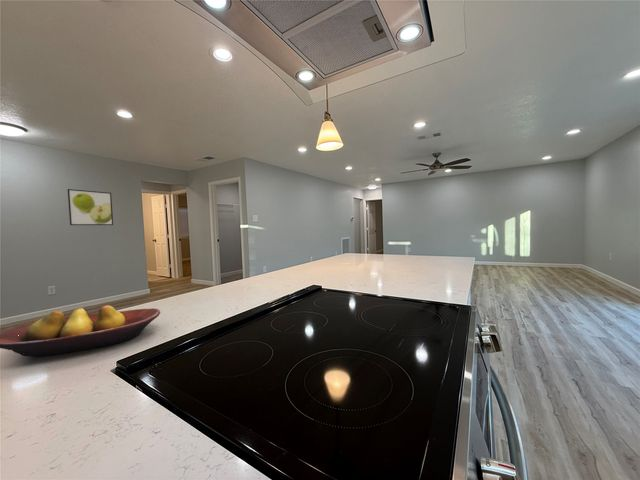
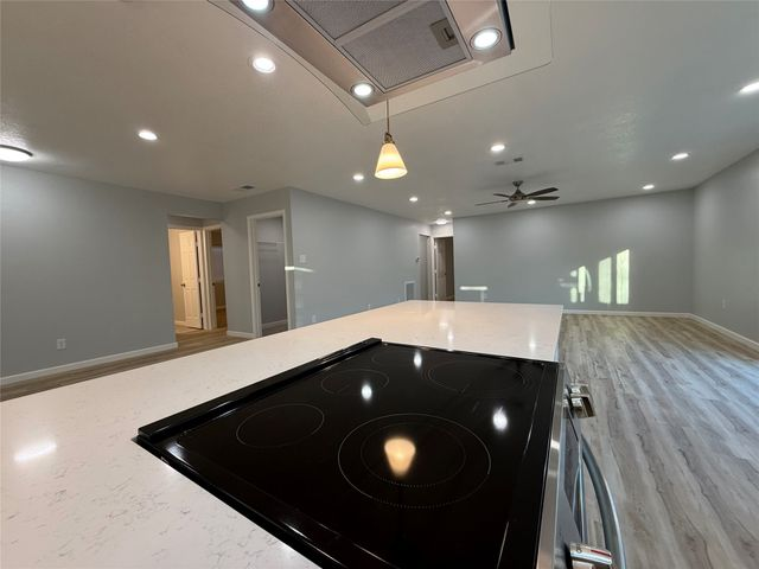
- fruit bowl (84, 324)
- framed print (91, 208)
